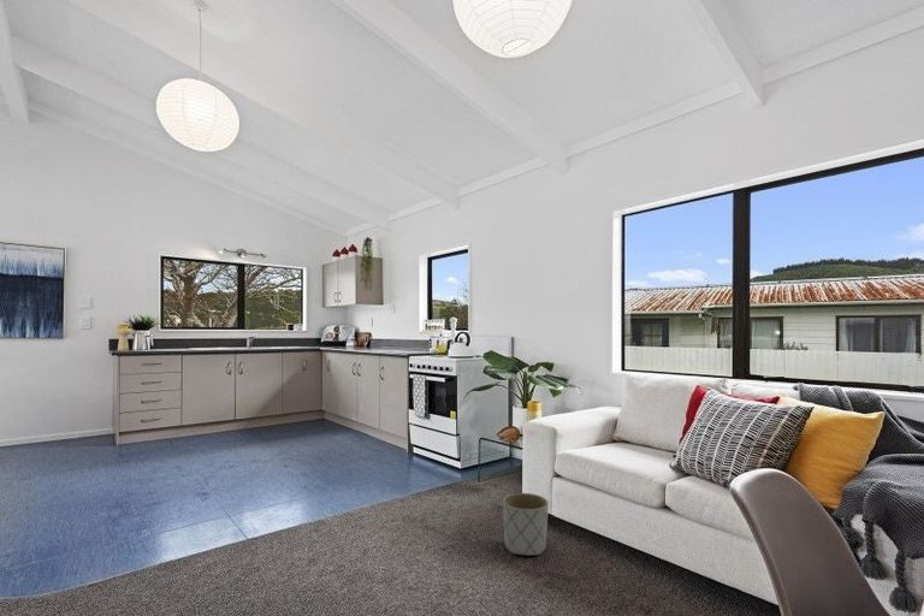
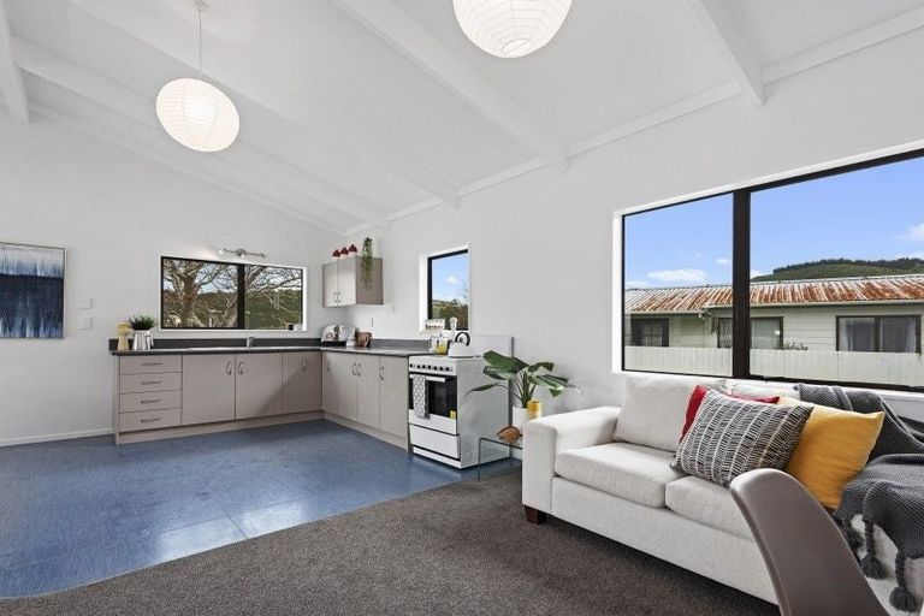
- planter (525, 523)
